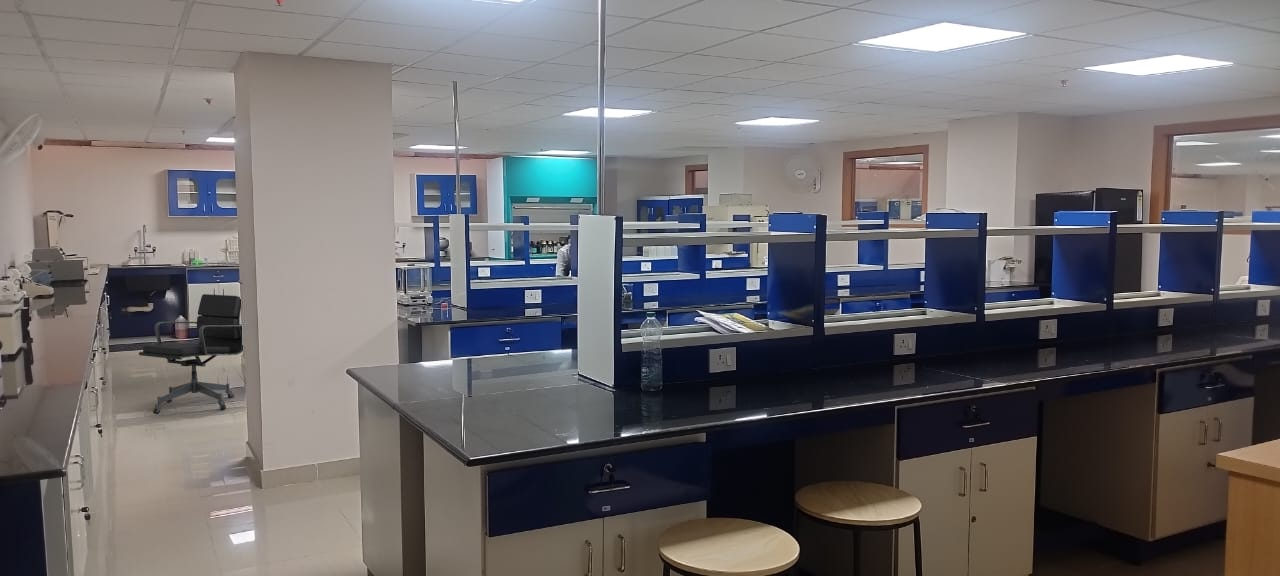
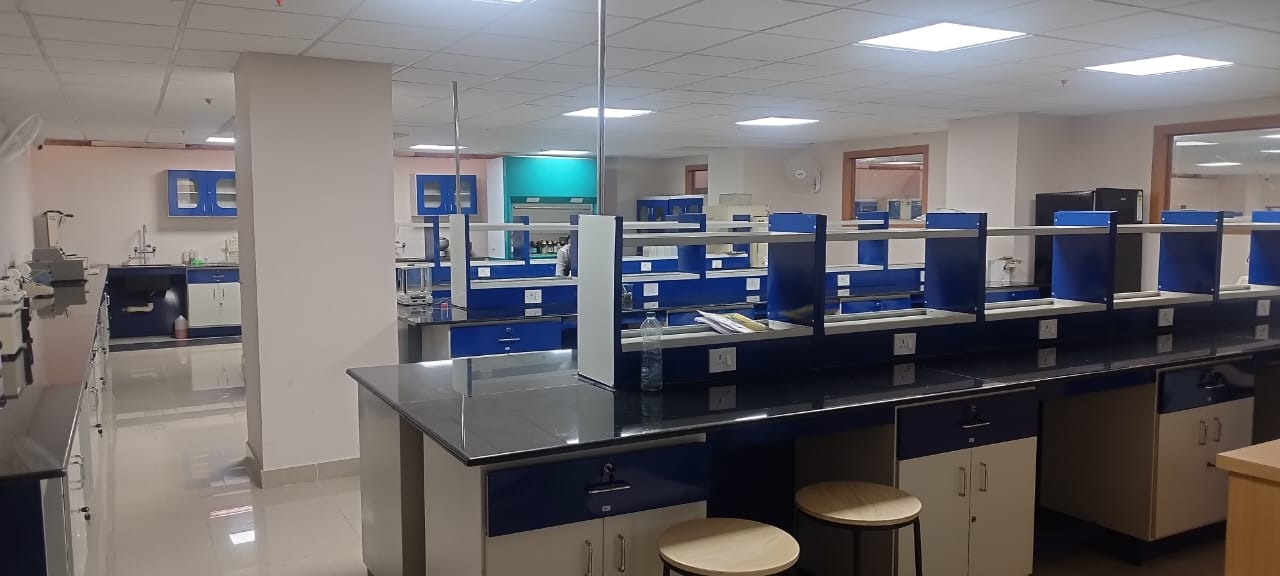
- office chair (193, 351)
